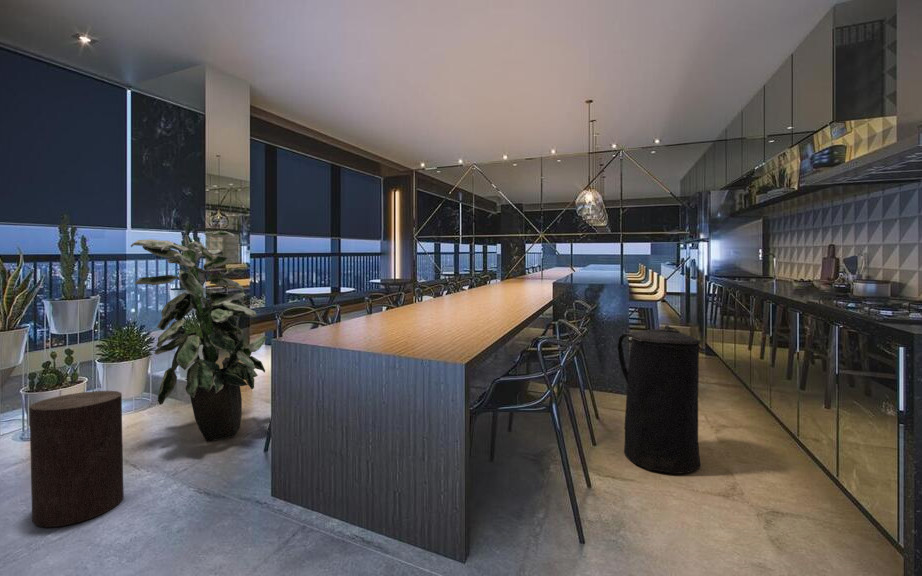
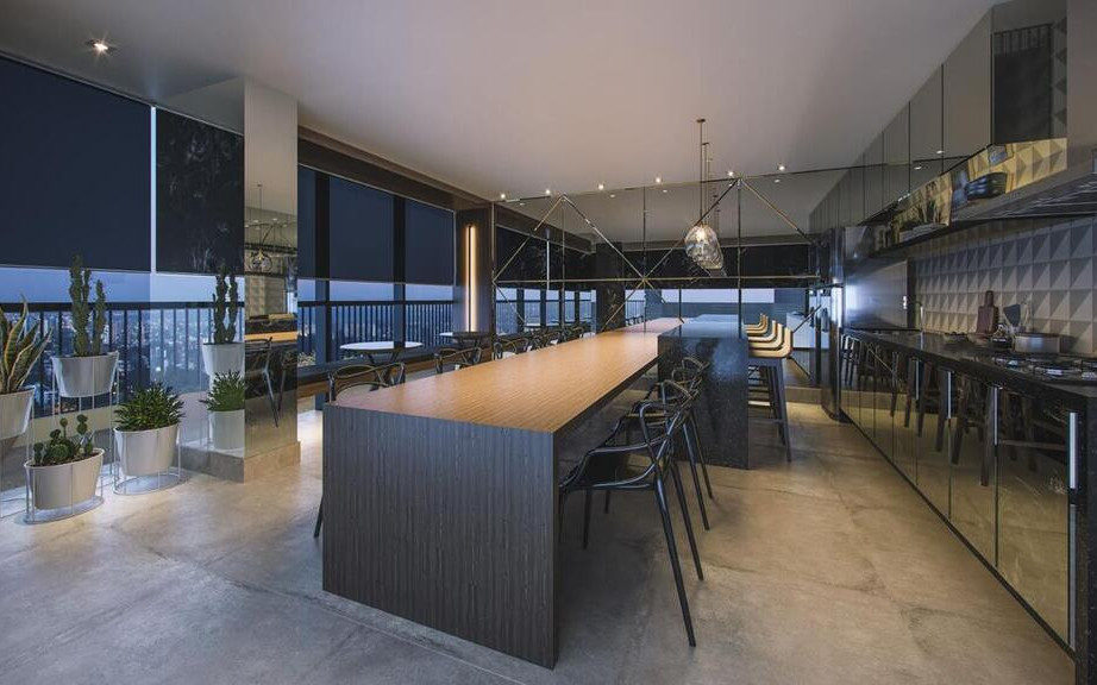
- indoor plant (207, 336)
- trash can (654, 390)
- stool (79, 453)
